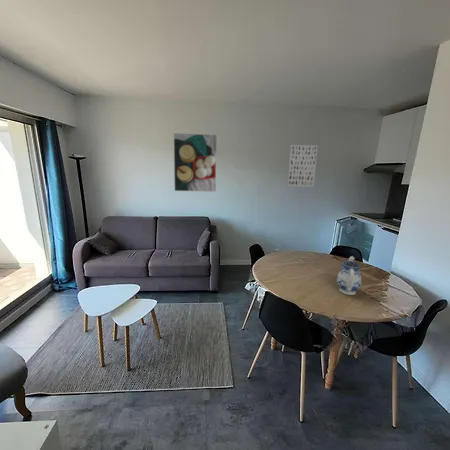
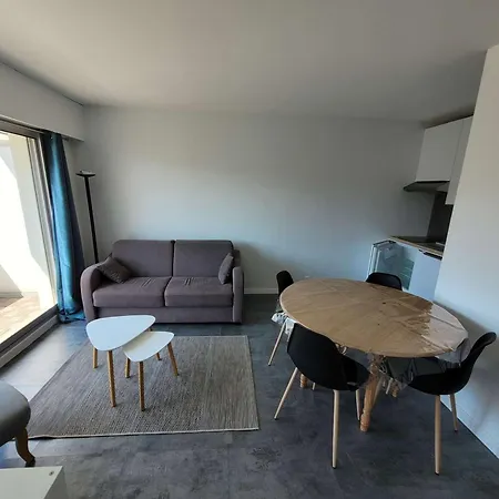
- teapot (349, 274)
- wall art (302, 166)
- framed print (195, 163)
